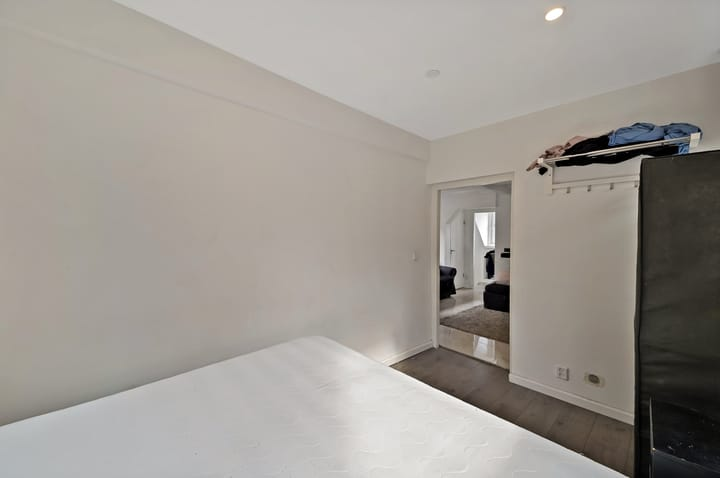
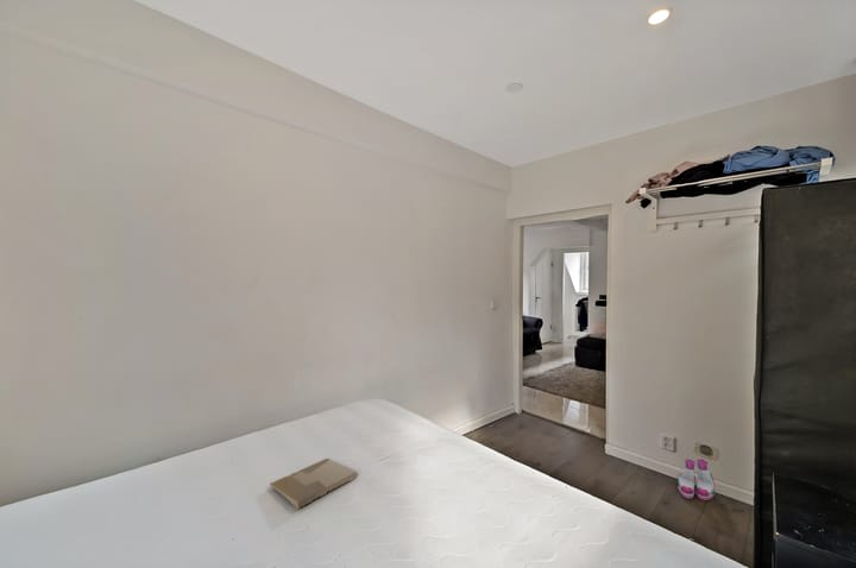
+ boots (694, 475)
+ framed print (314, 478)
